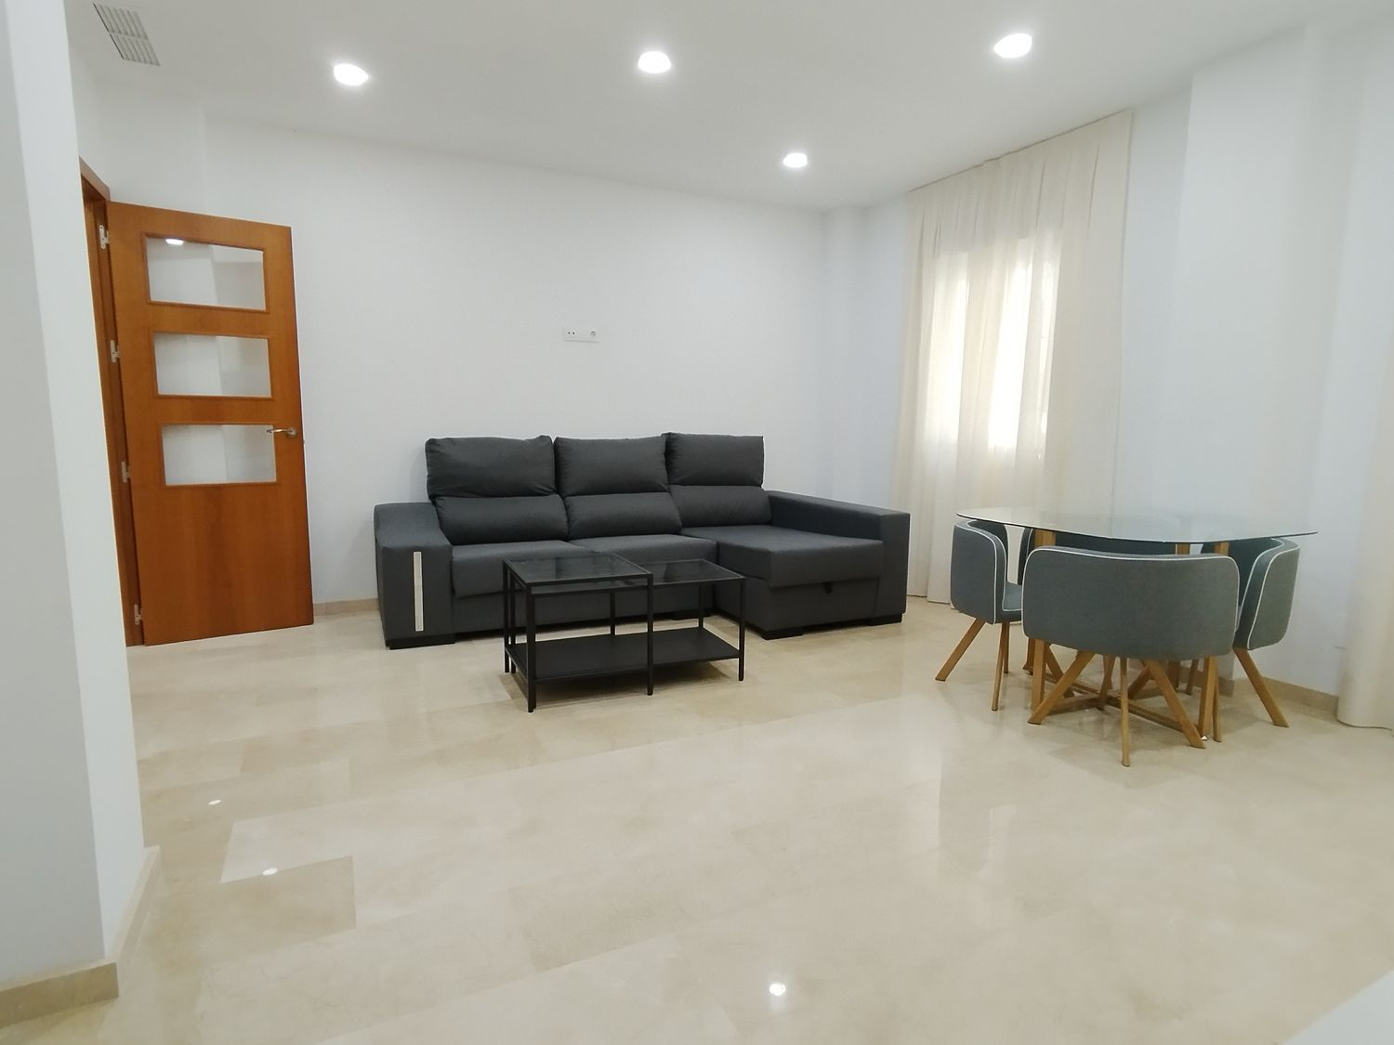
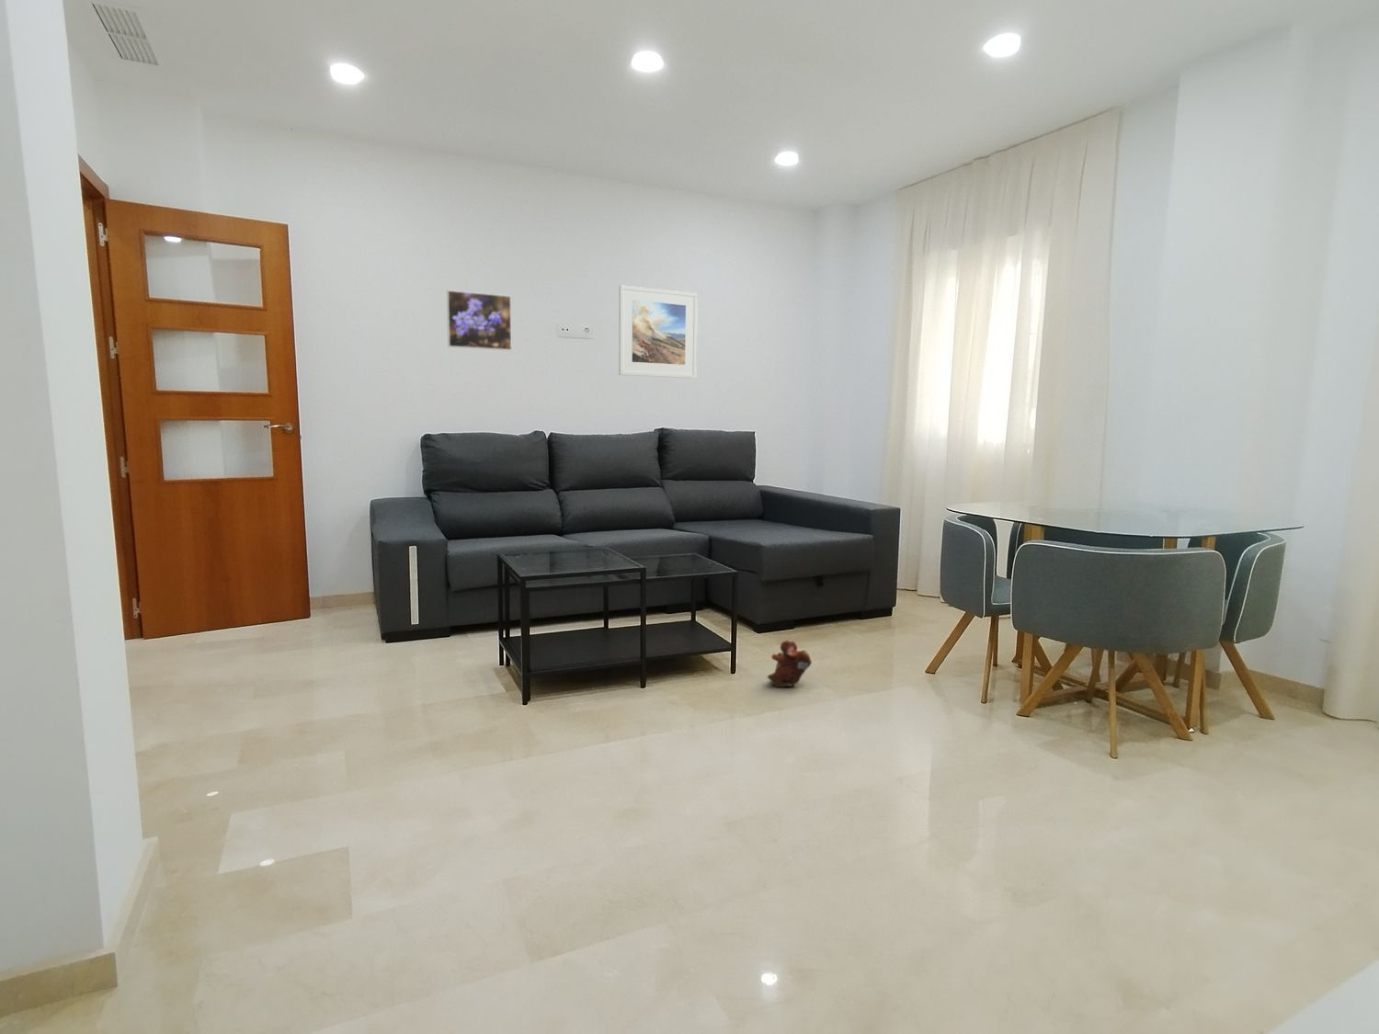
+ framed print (479, 320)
+ plush toy (786, 660)
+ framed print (658, 332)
